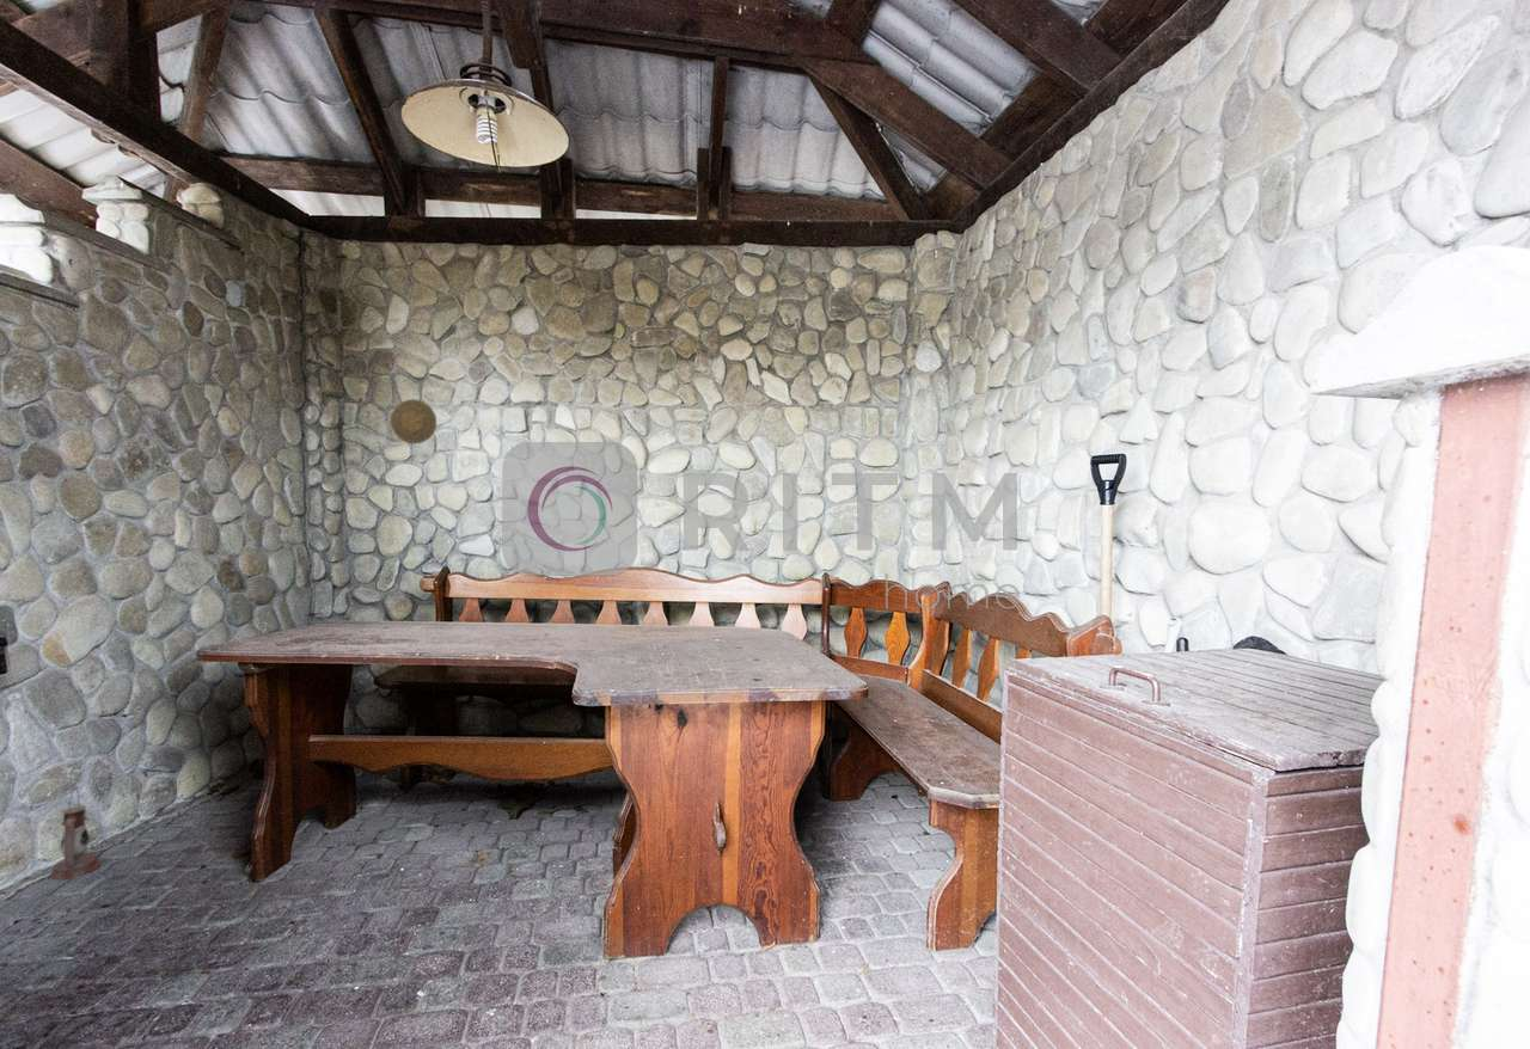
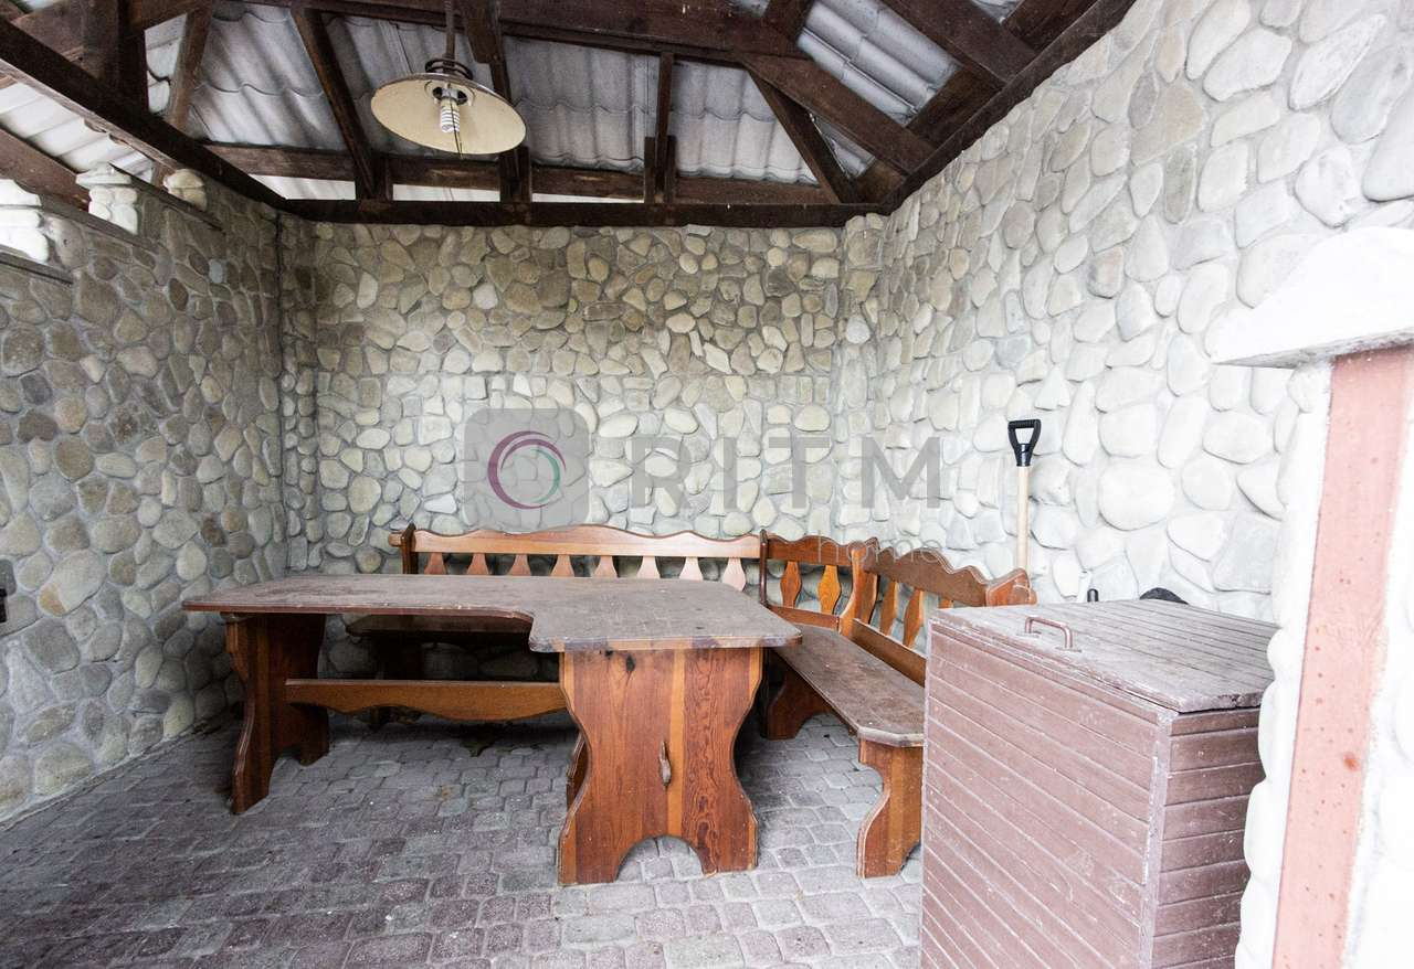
- lantern (74, 828)
- decorative plate (412, 421)
